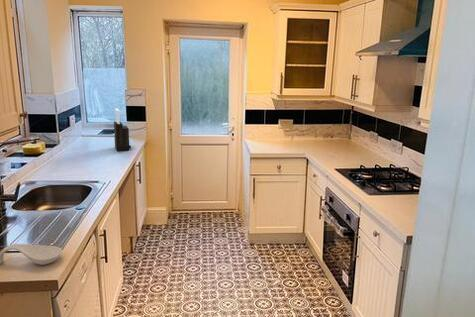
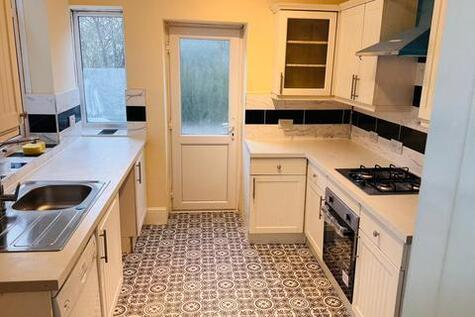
- spoon rest (29, 253)
- knife block (122, 129)
